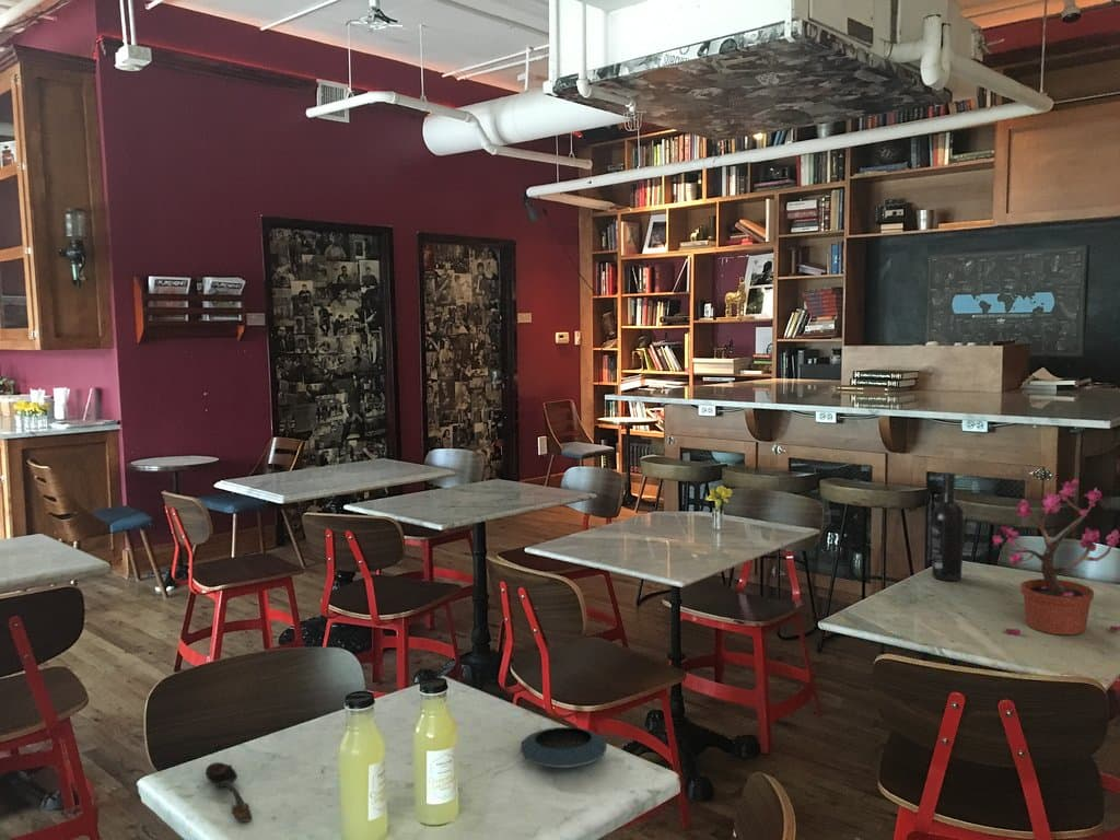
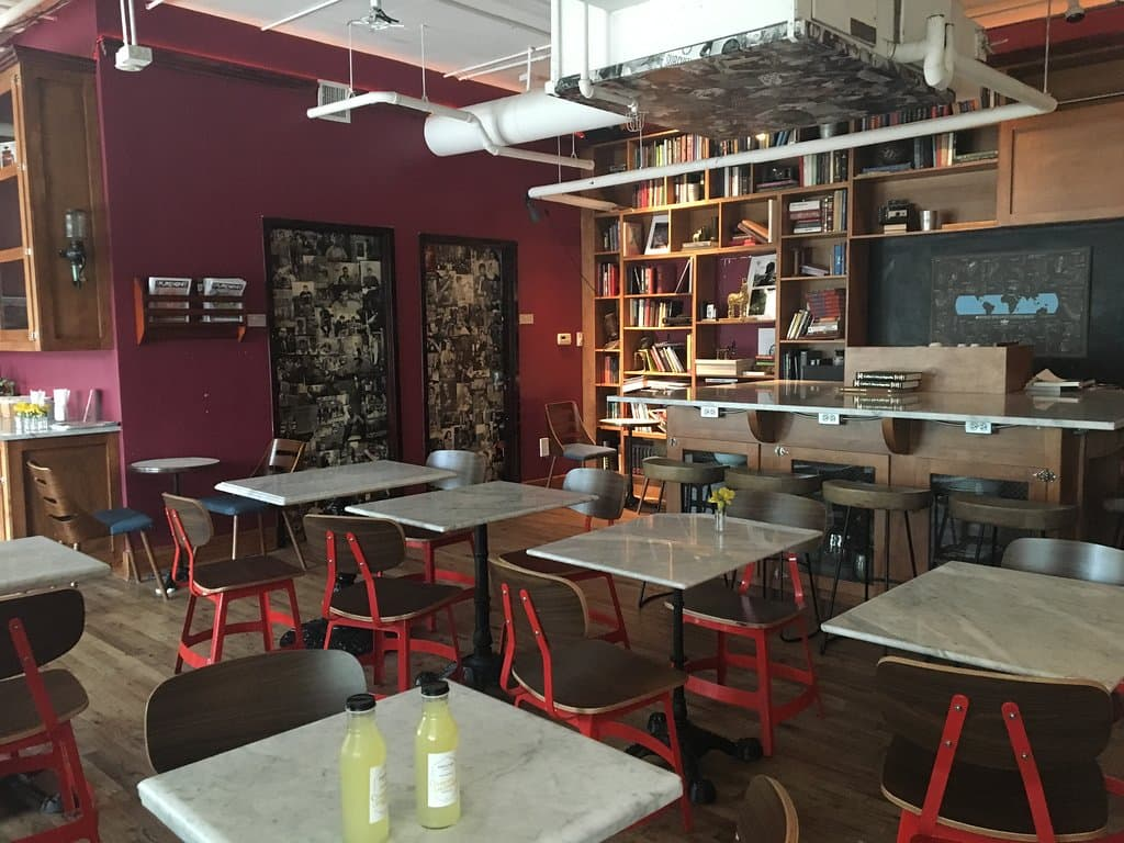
- spoon (229, 789)
- wine bottle (947, 525)
- saucer (563, 744)
- potted plant (1052, 556)
